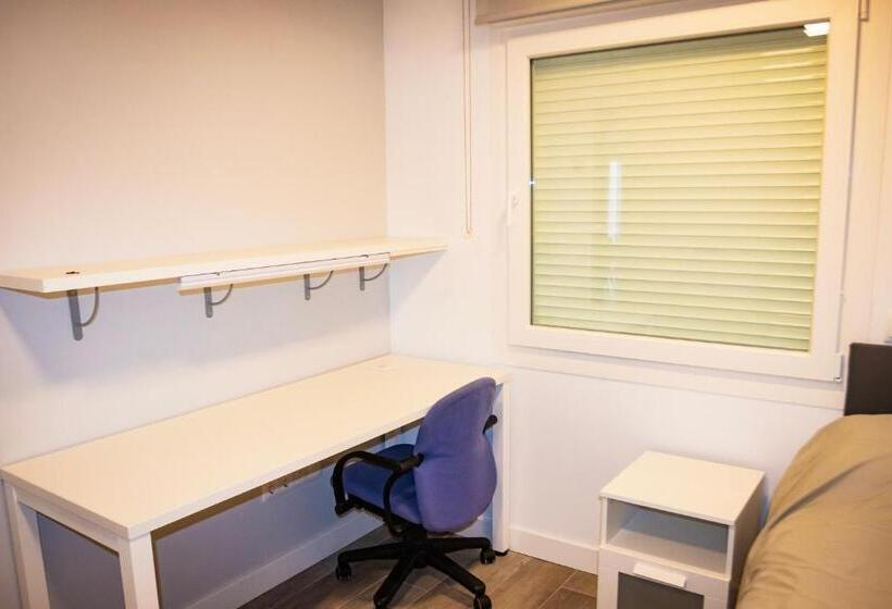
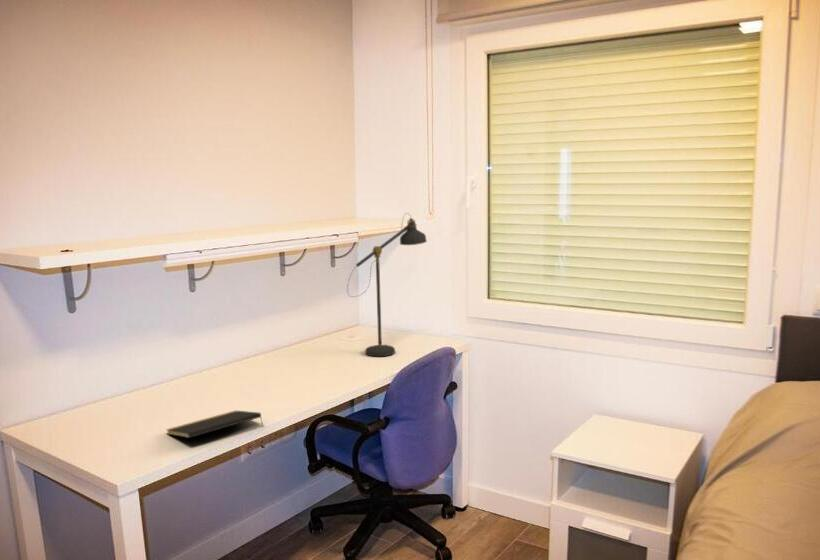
+ desk lamp (379, 283)
+ notepad (213, 423)
